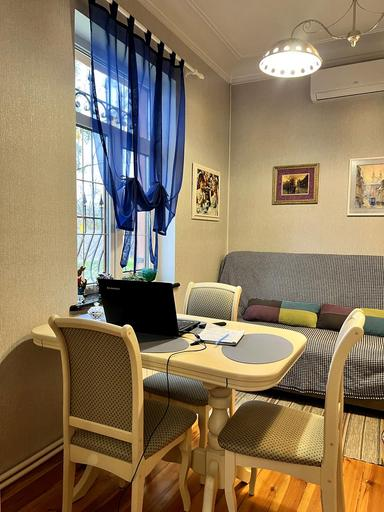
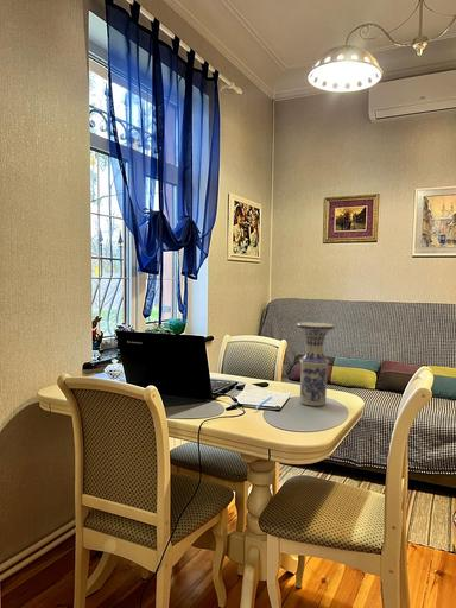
+ vase (314, 362)
